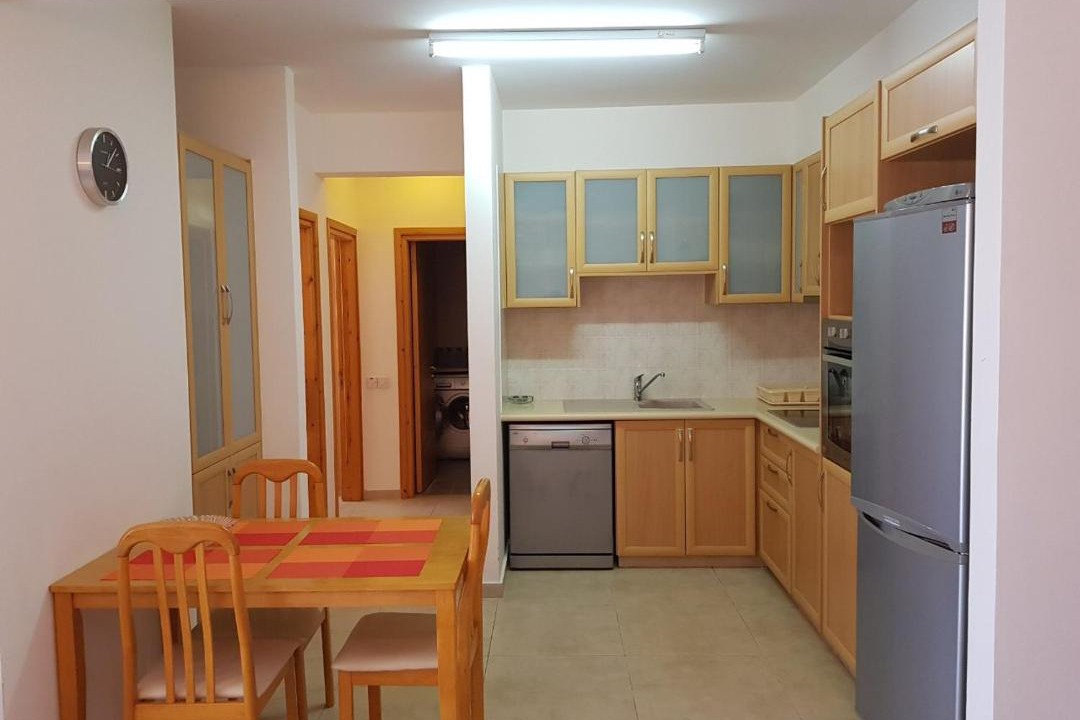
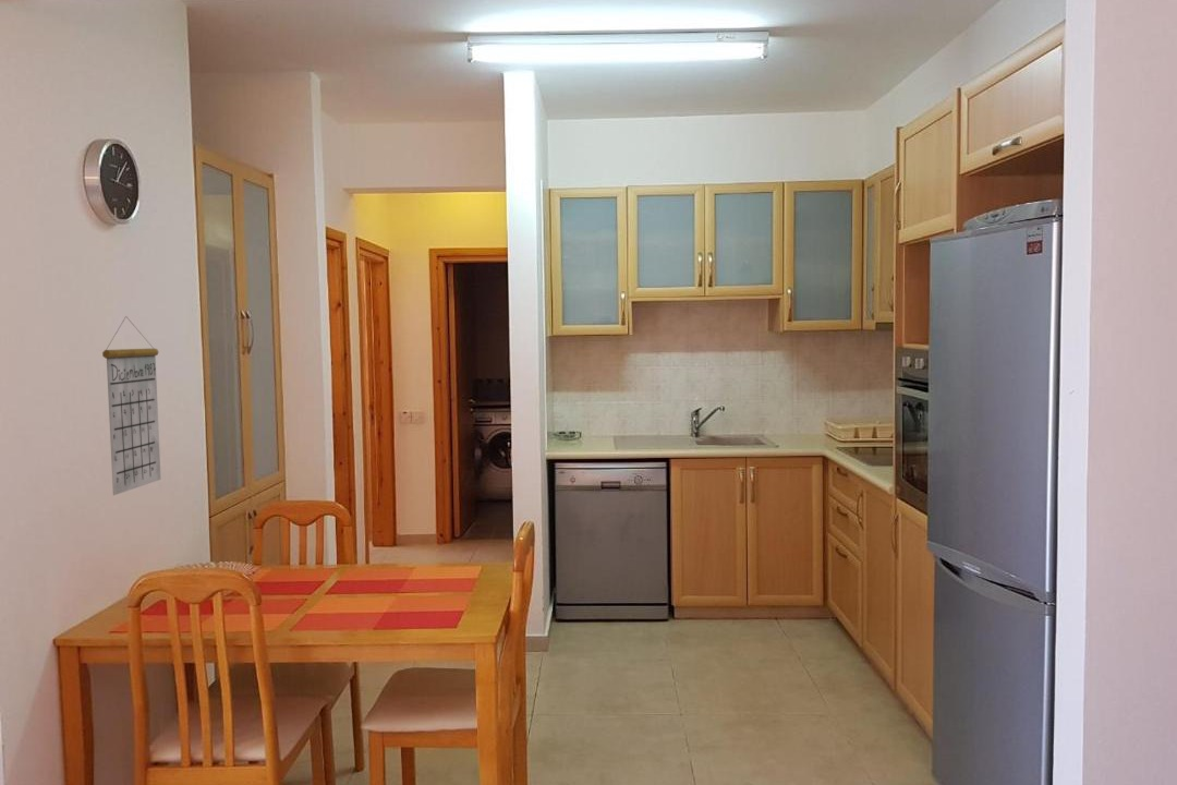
+ calendar (133, 401)
